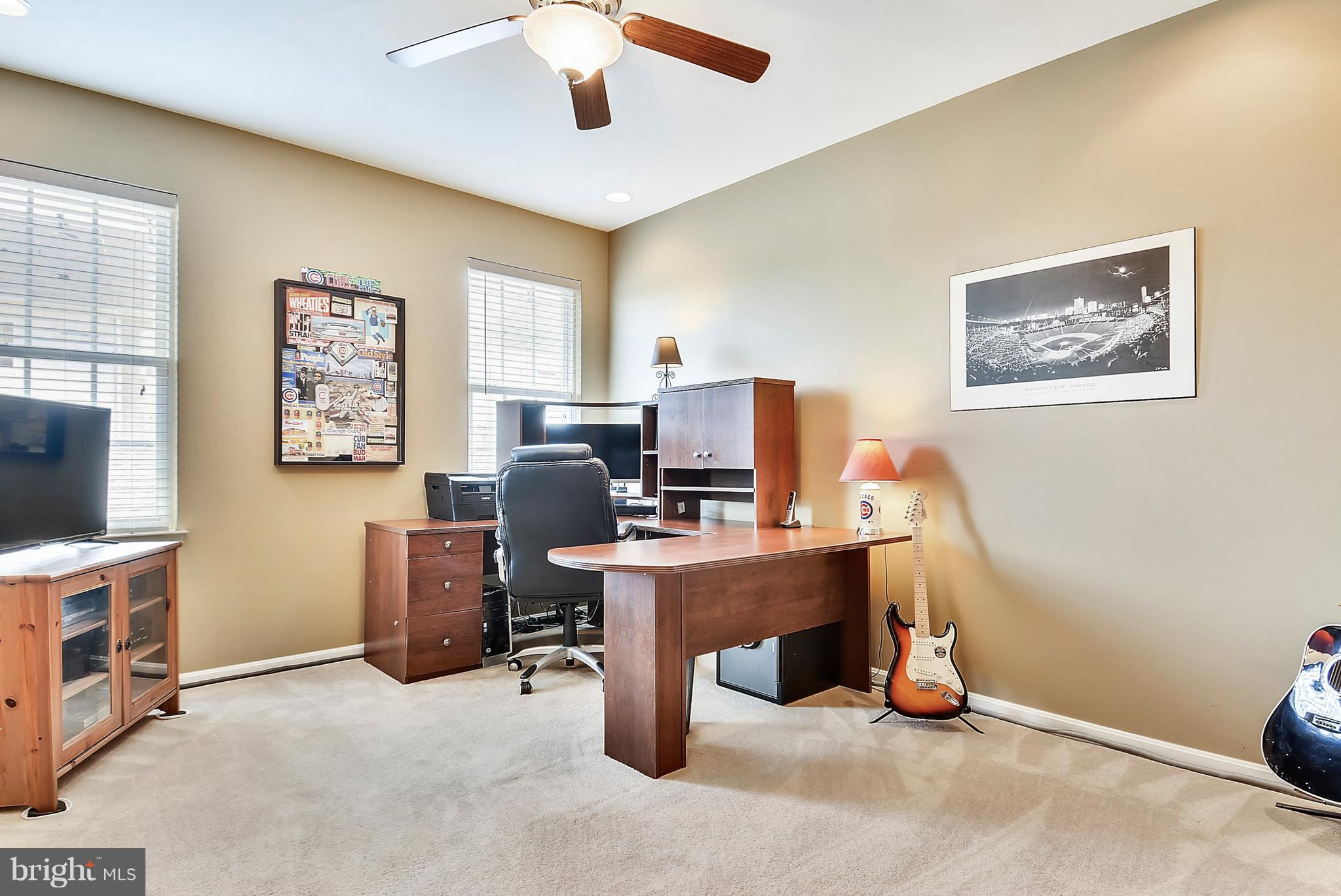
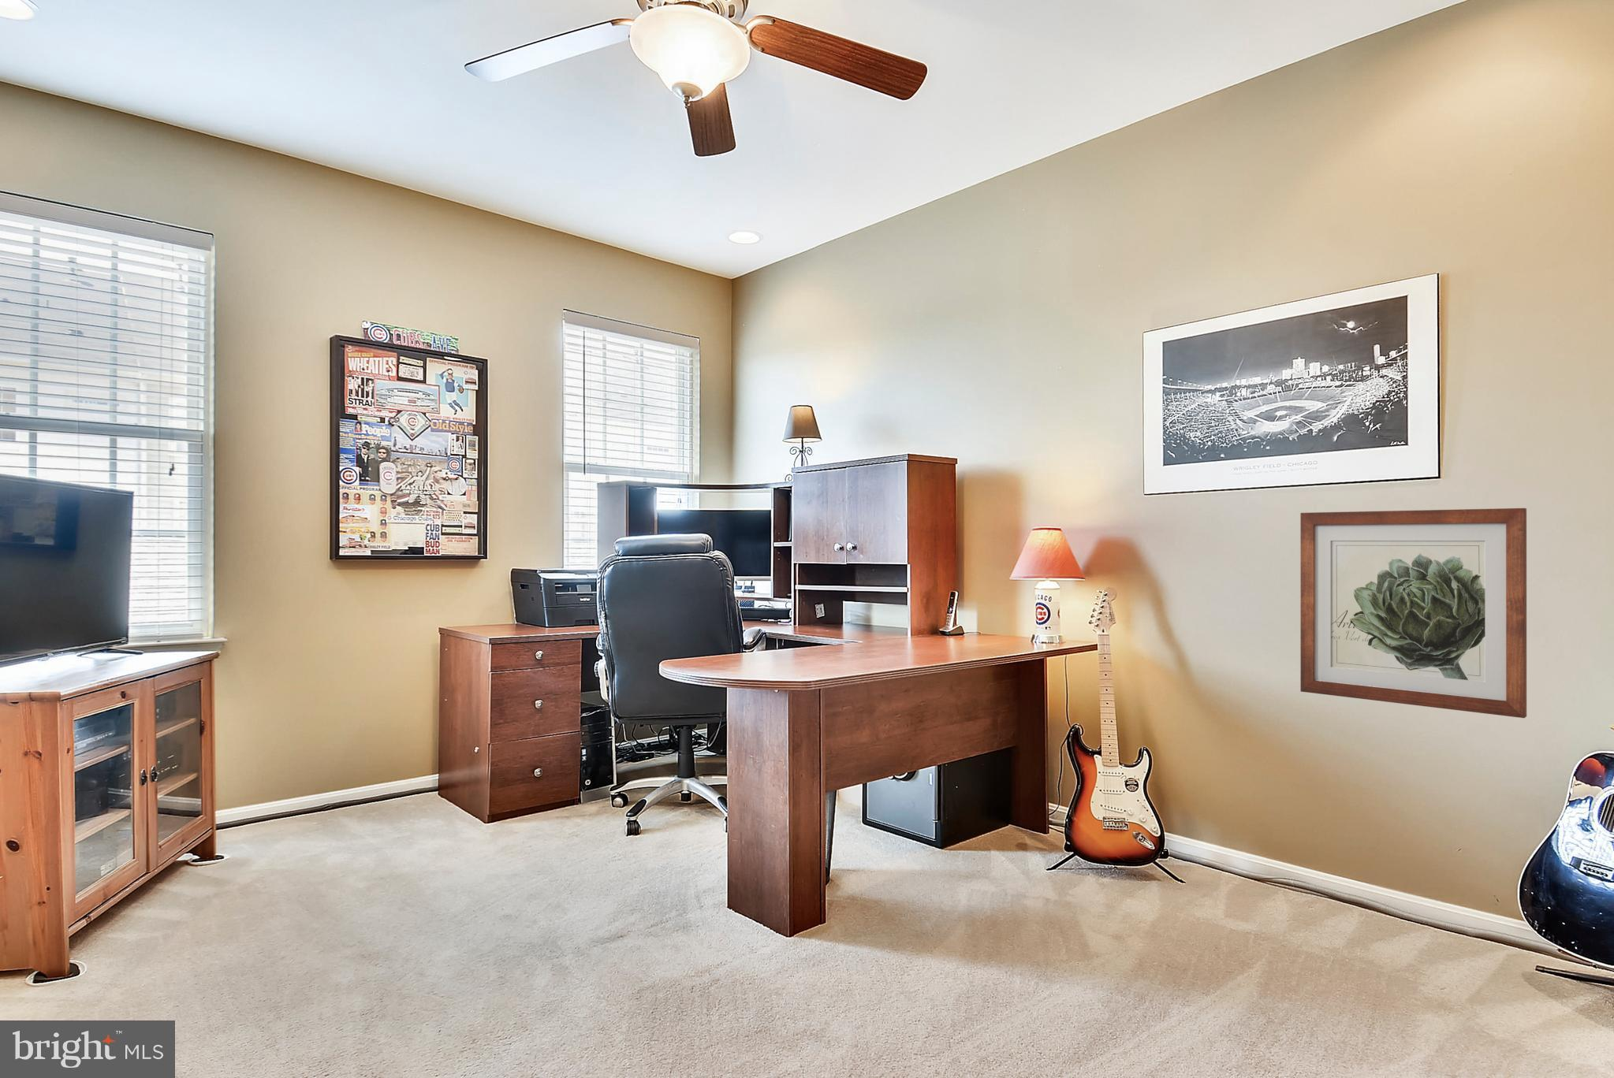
+ wall art (1405, 606)
